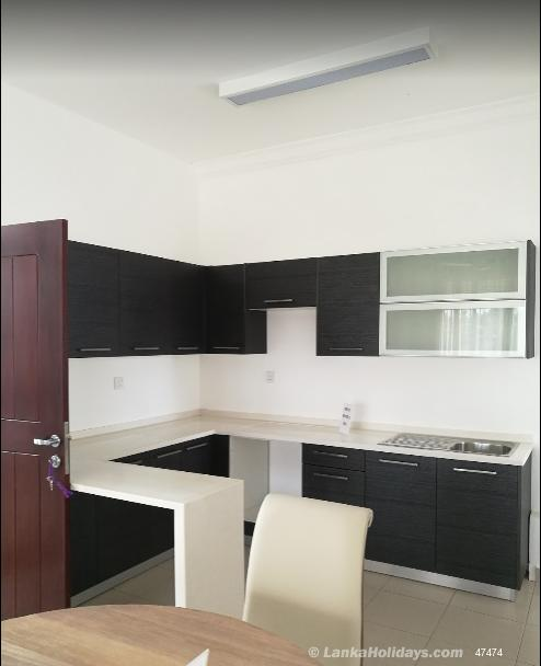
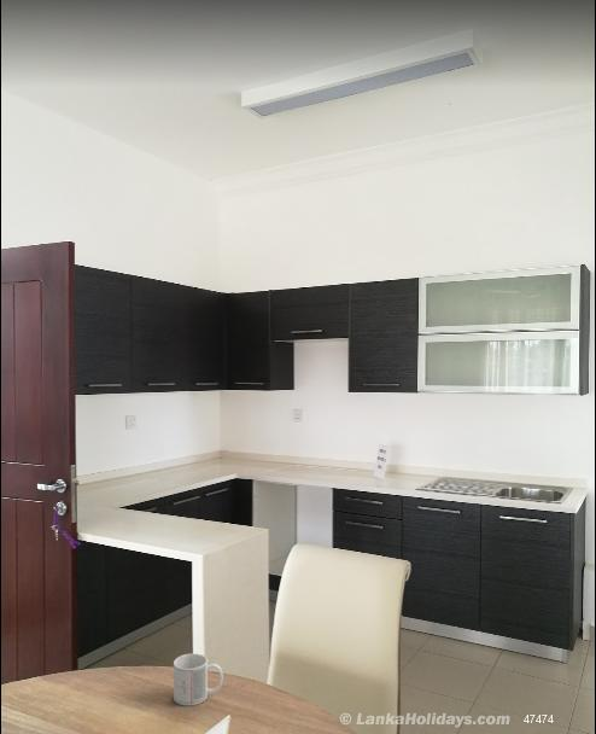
+ mug (198, 678)
